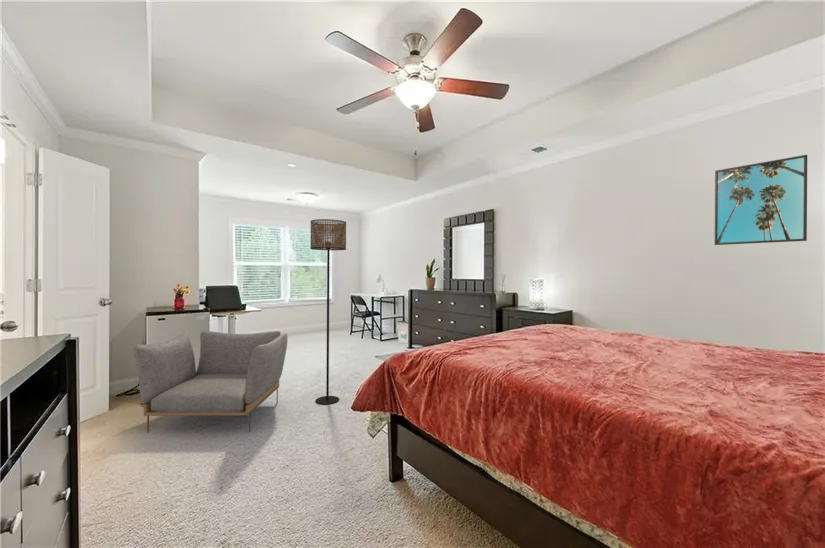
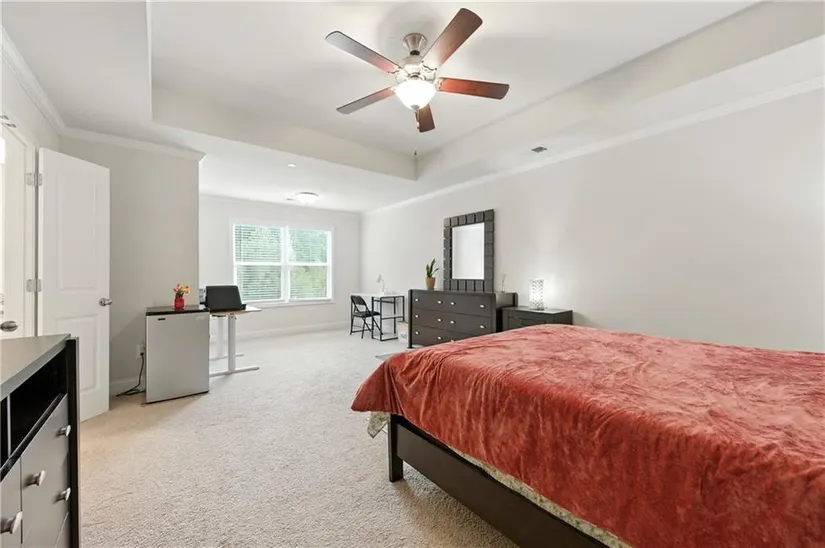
- armchair (221, 375)
- floor lamp (328, 311)
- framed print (757, 203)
